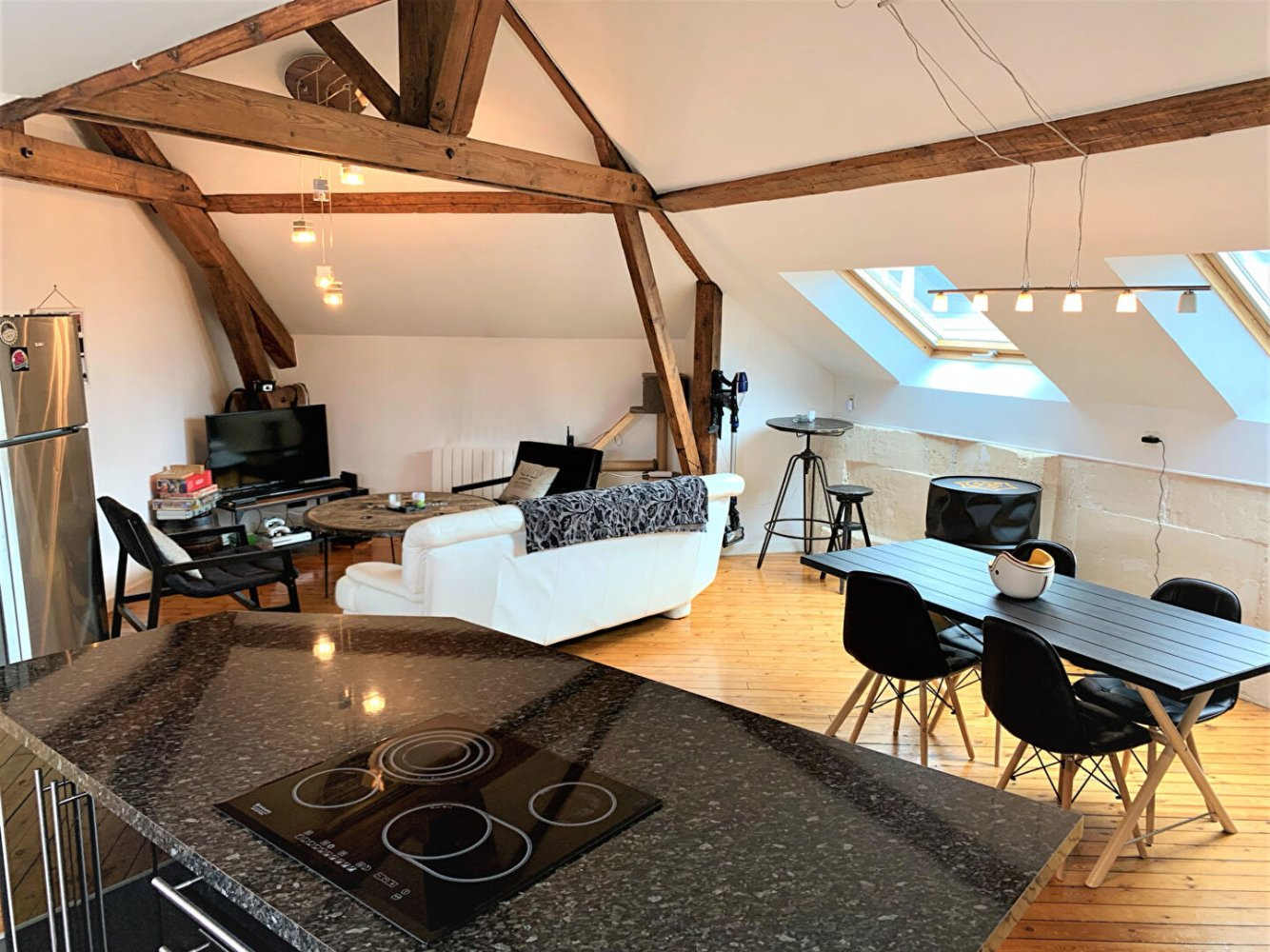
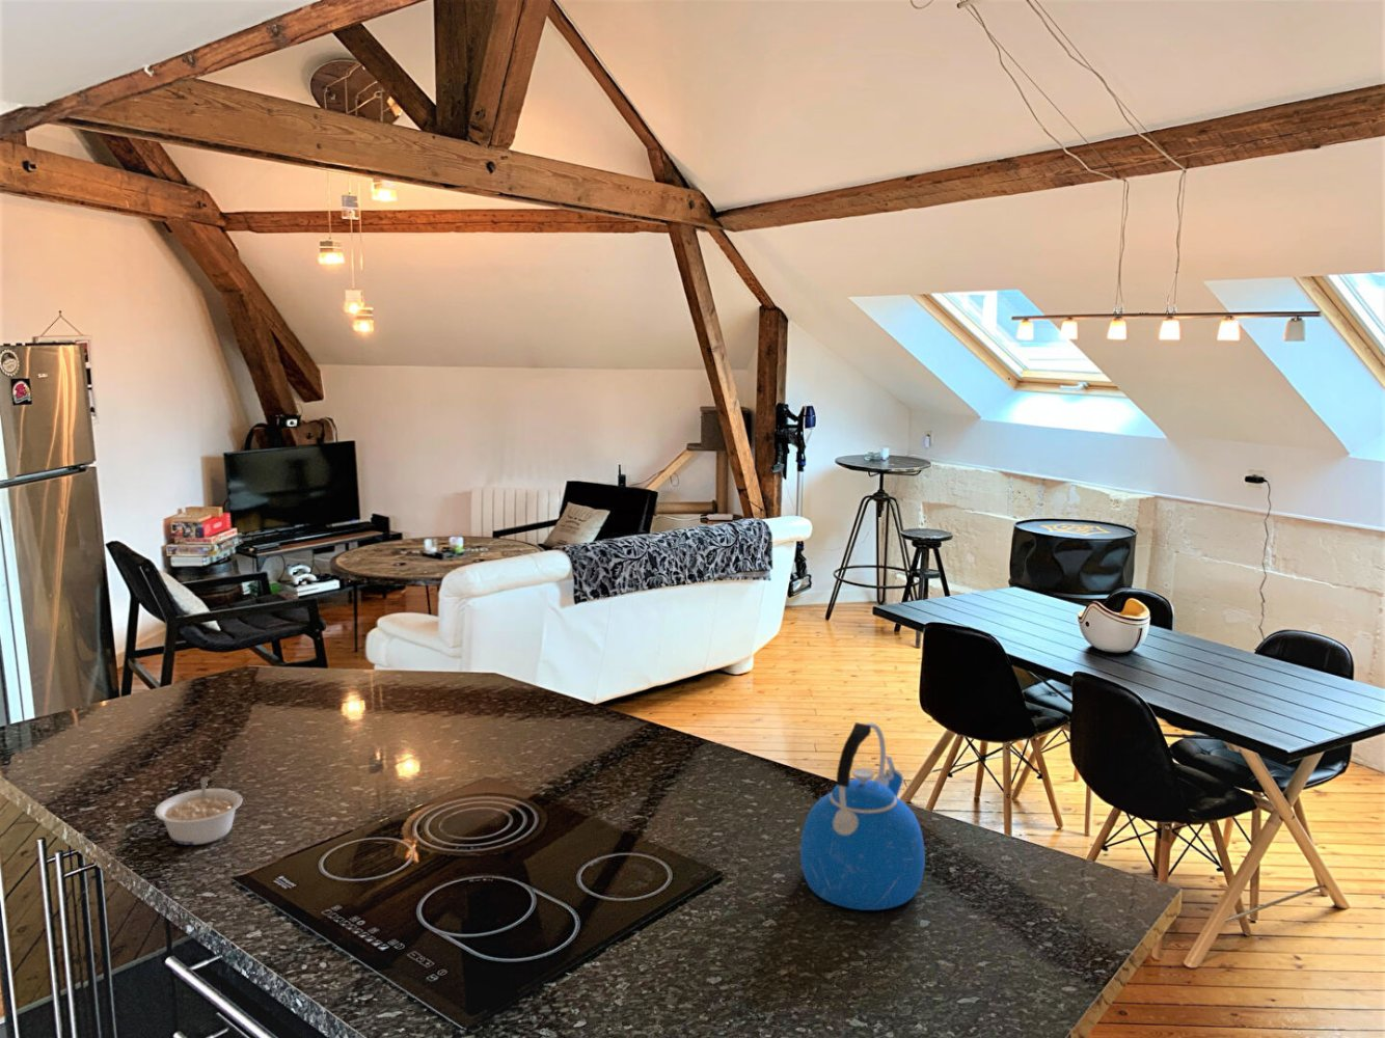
+ legume (198, 814)
+ kettle (868, 797)
